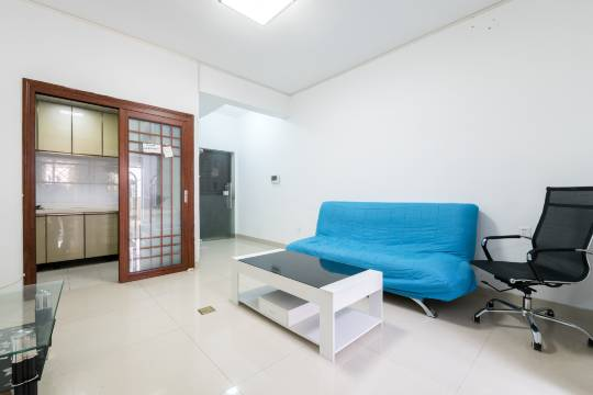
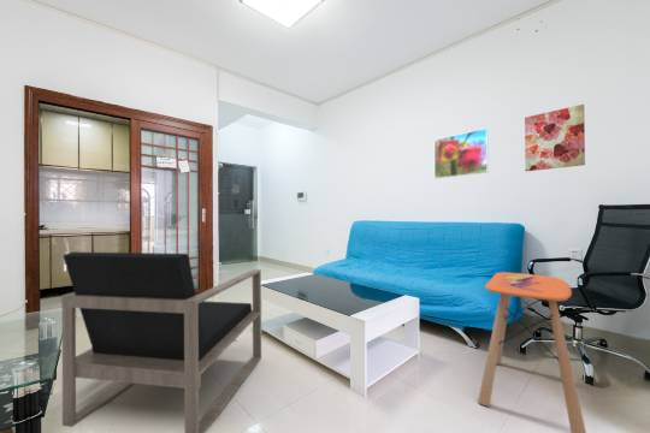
+ armchair (178, 315)
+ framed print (459, 155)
+ wall art (552, 140)
+ side table (532, 333)
